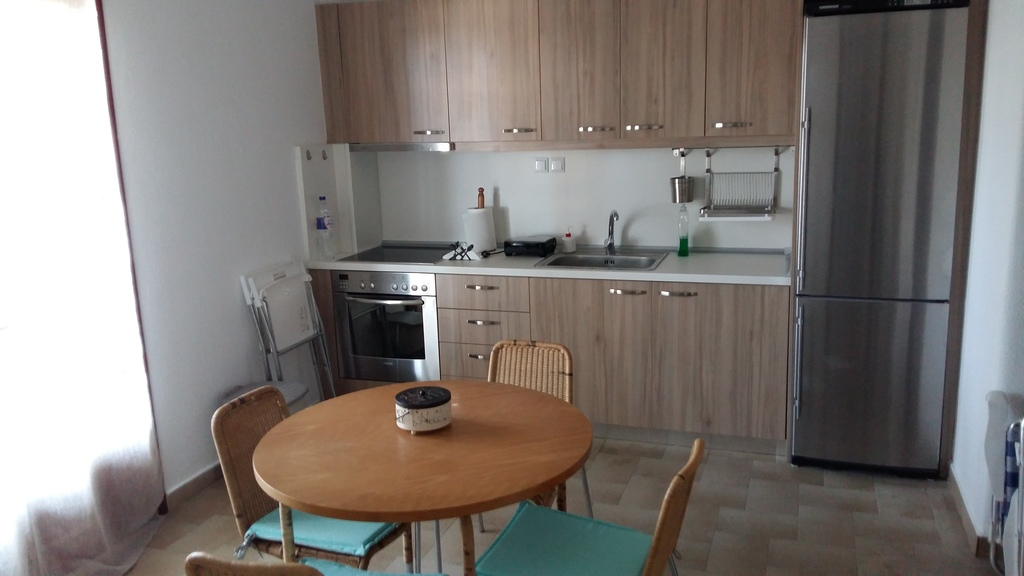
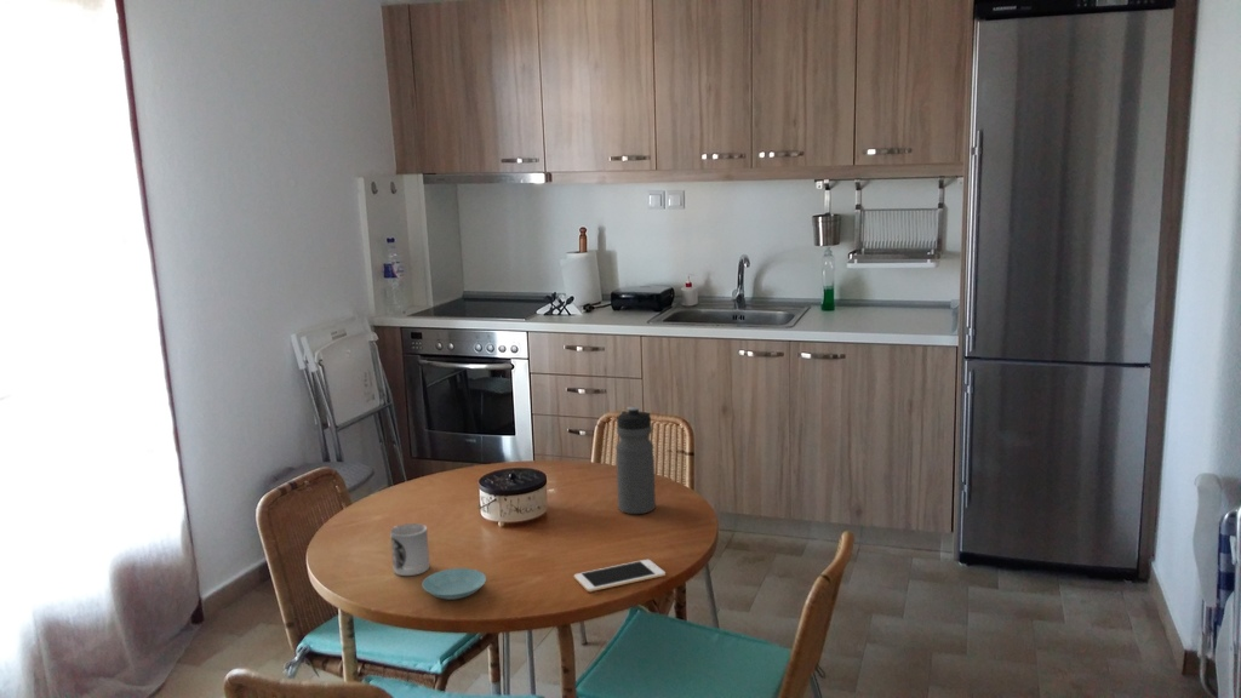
+ cup (406, 547)
+ water bottle (635, 458)
+ cell phone (619, 574)
+ saucer (454, 585)
